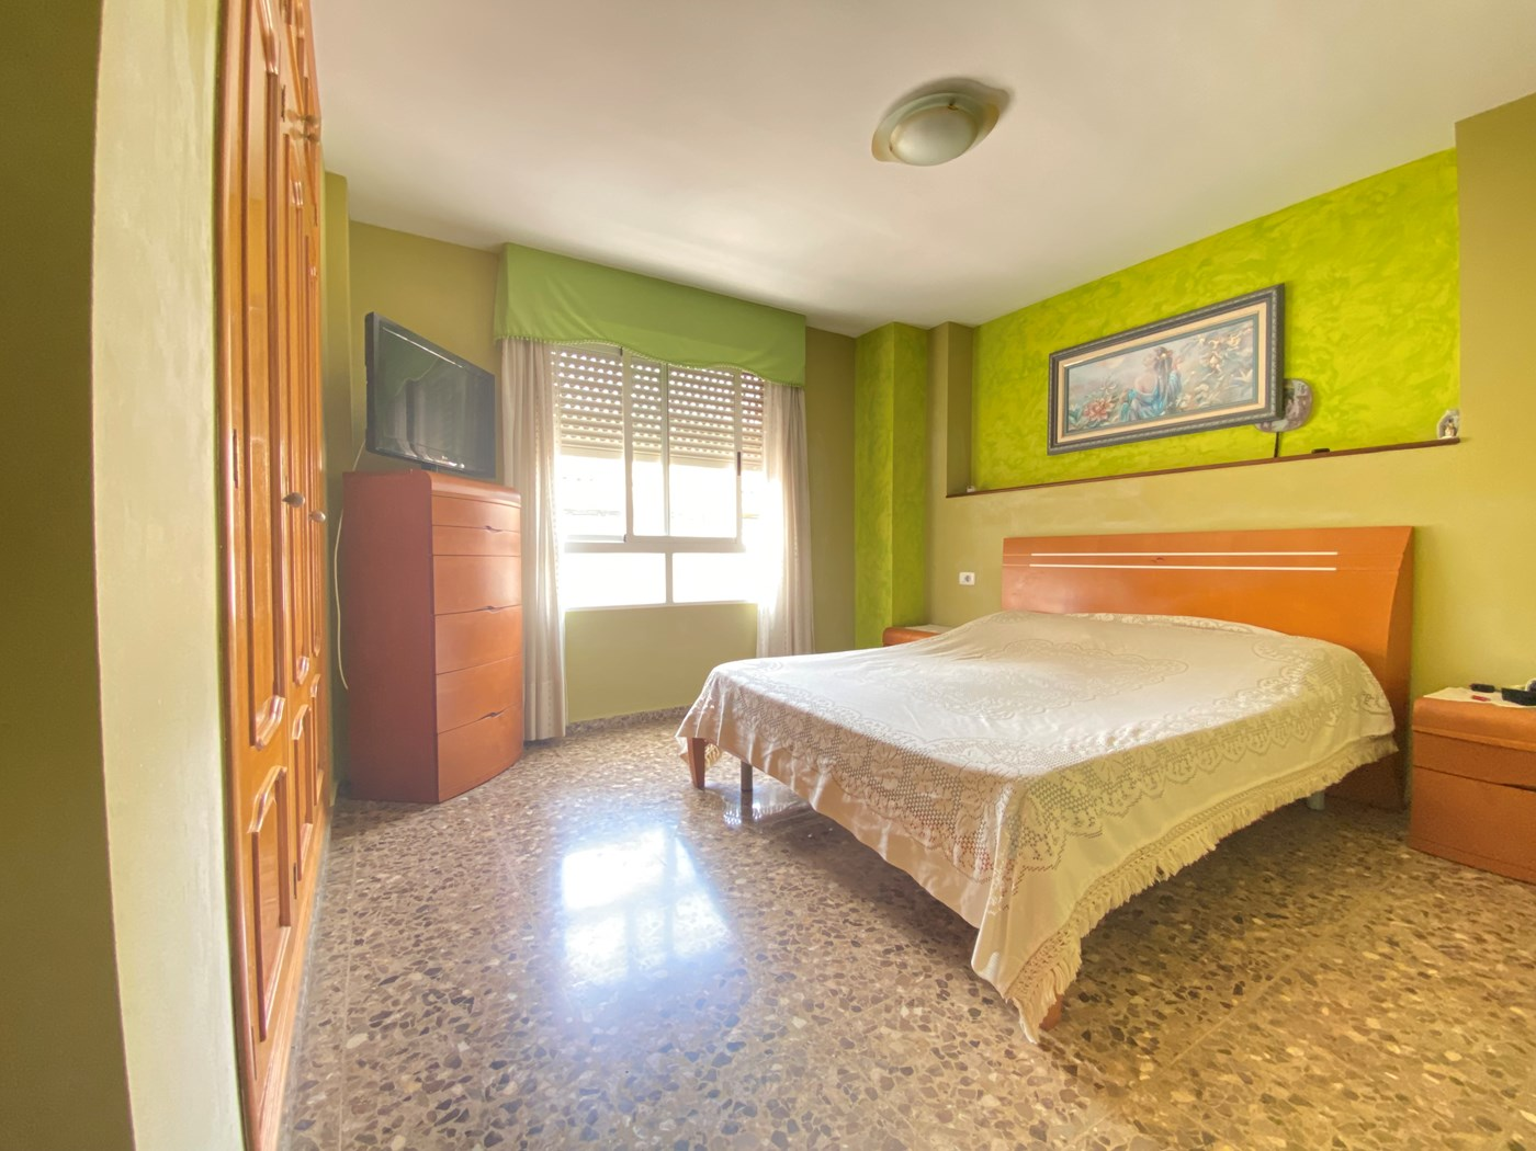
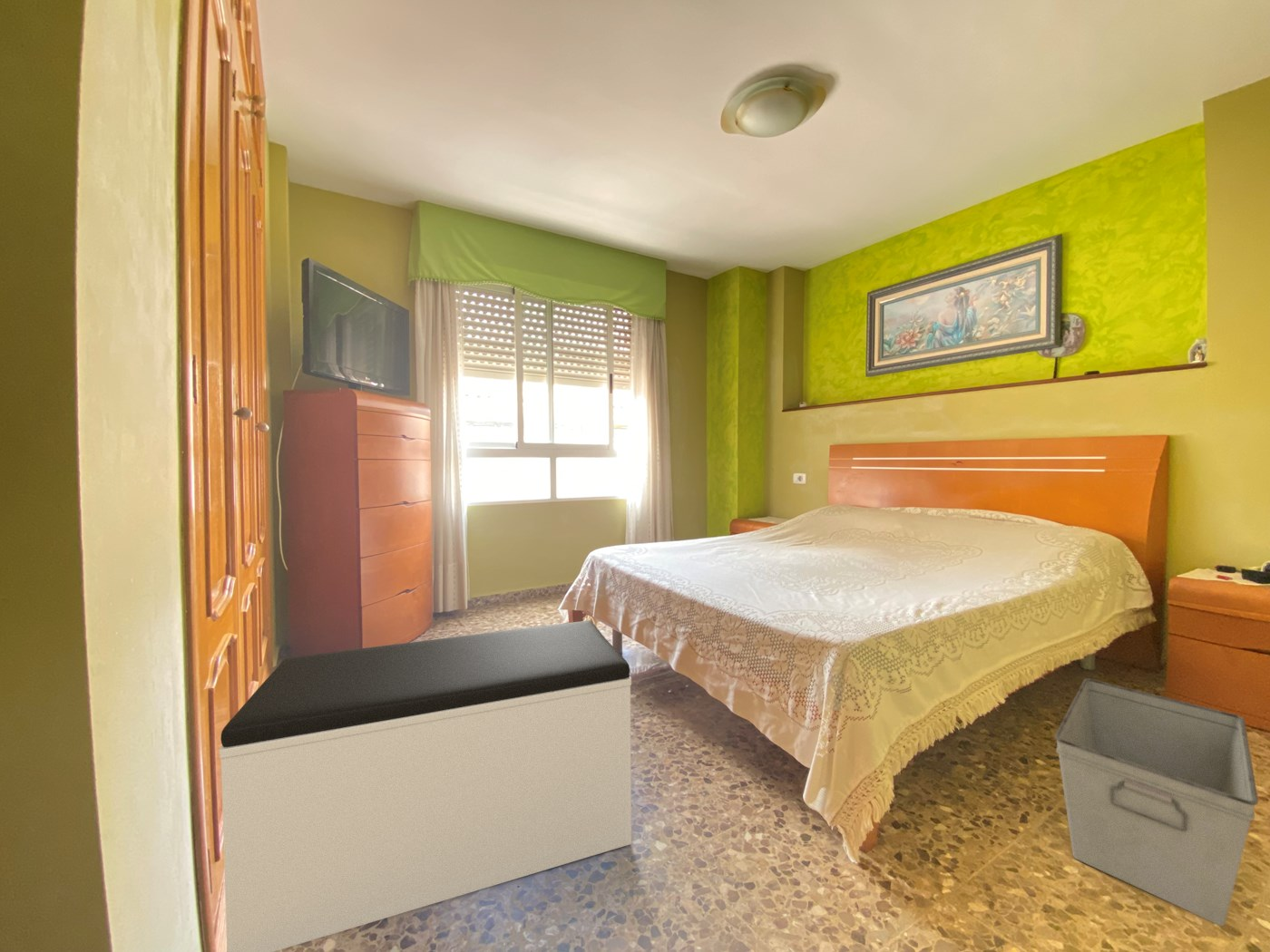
+ storage bin (1150, 780)
+ bench (454, 748)
